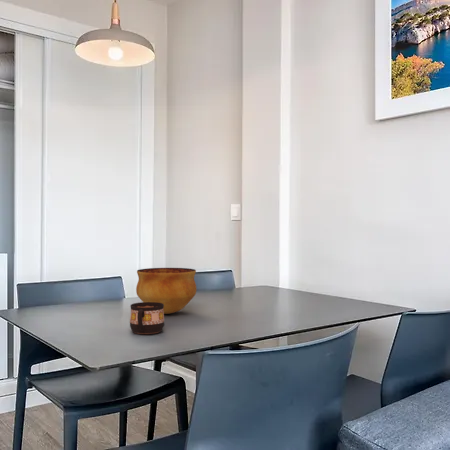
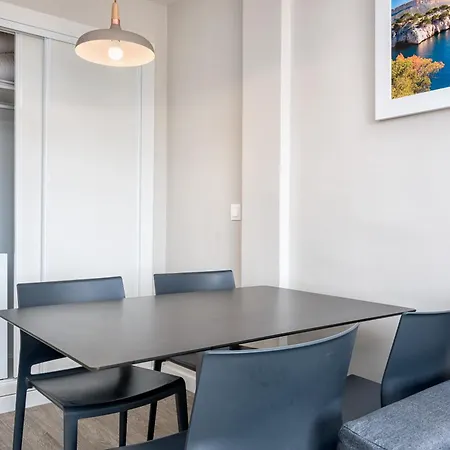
- cup (145, 318)
- bowl (166, 291)
